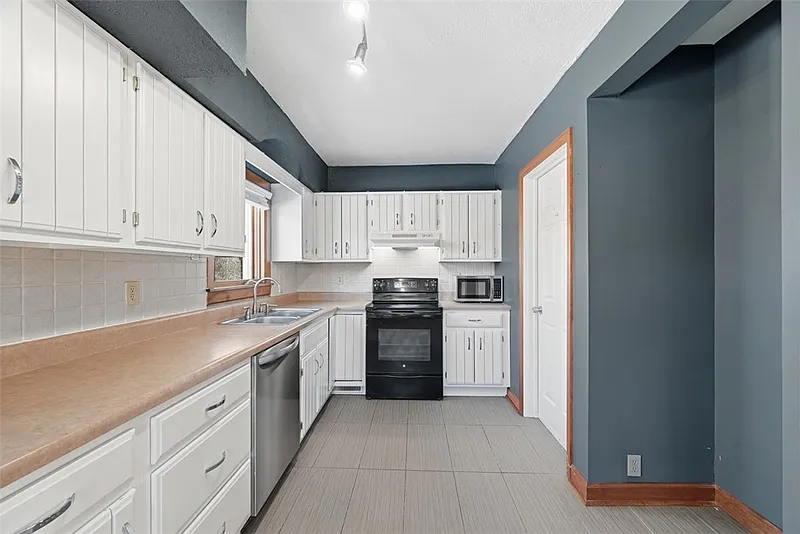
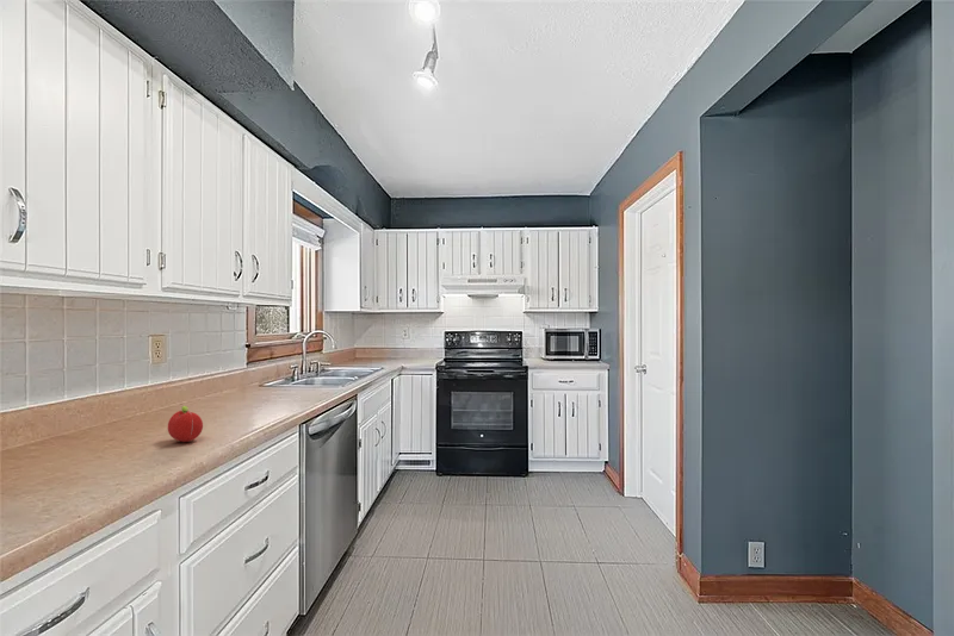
+ fruit (185, 423)
